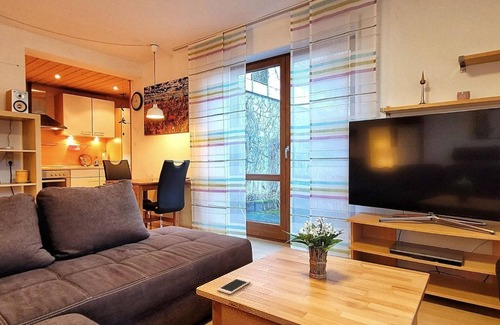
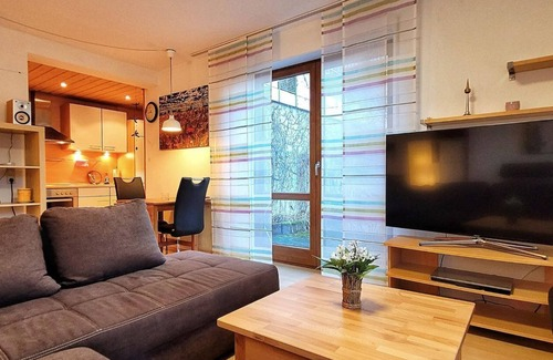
- cell phone (234, 285)
